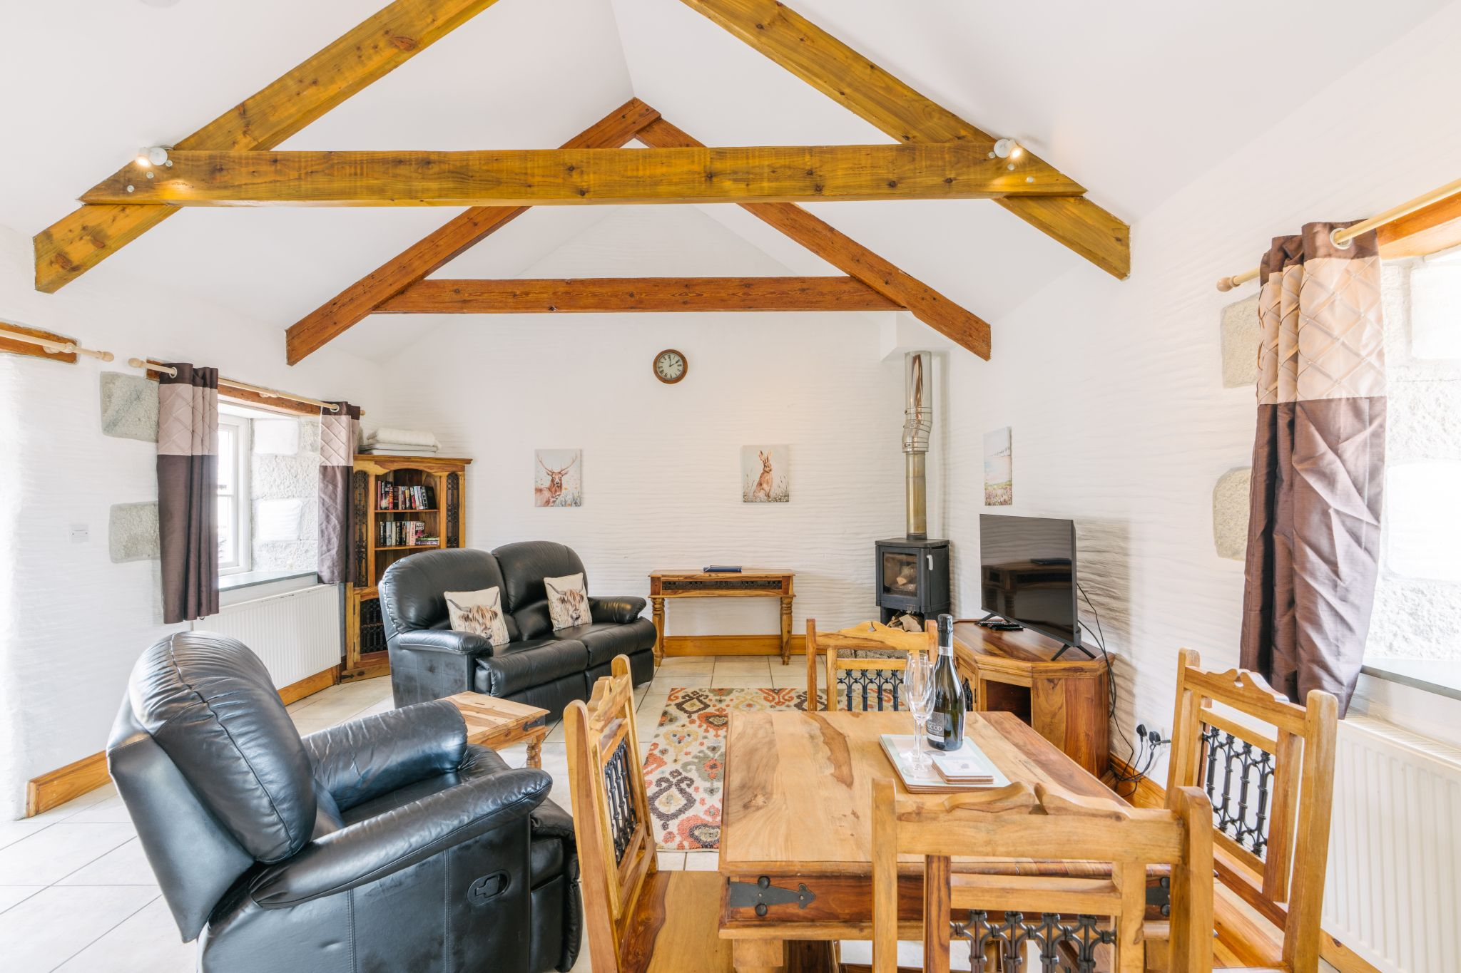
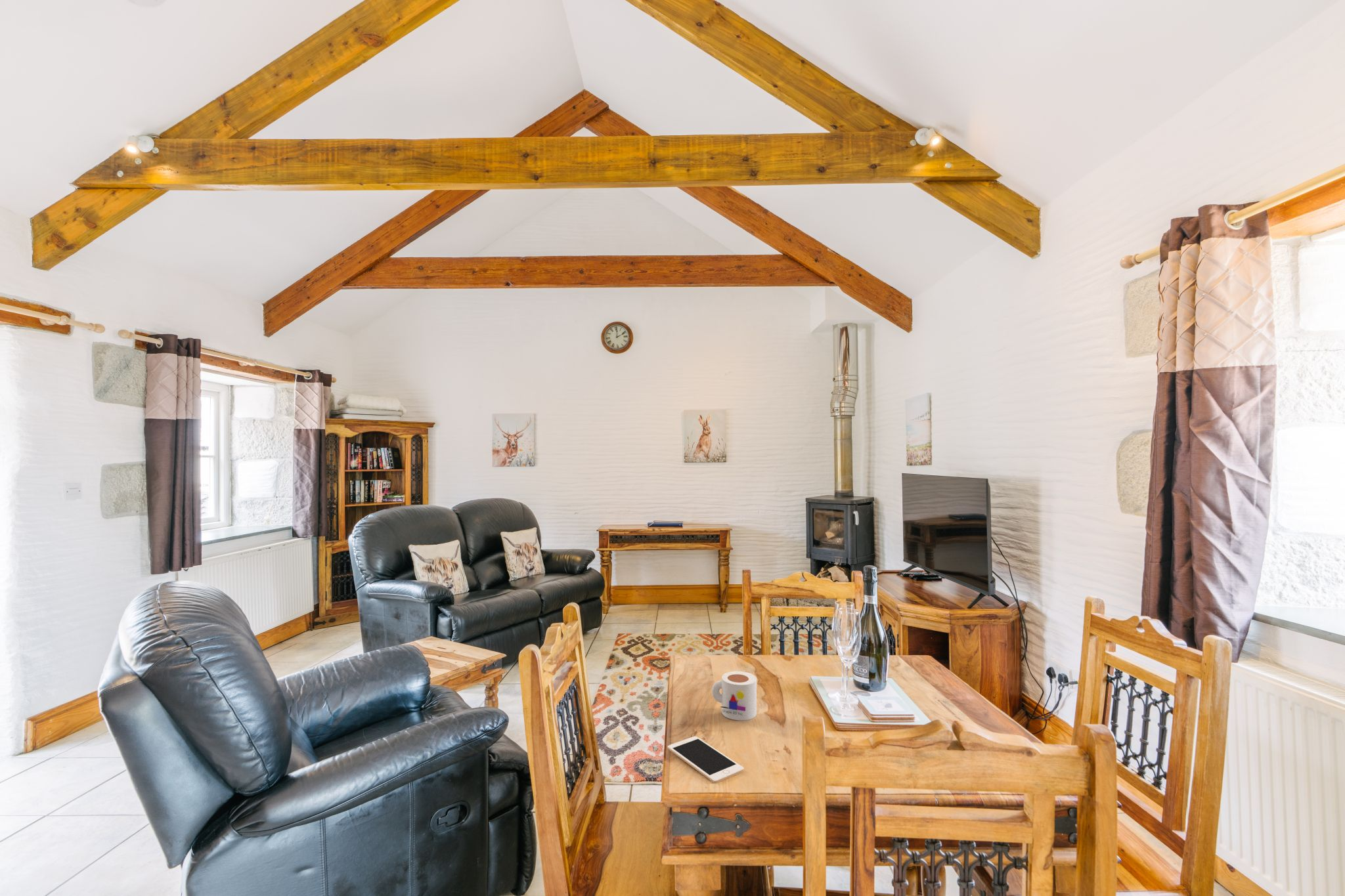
+ cell phone (704, 758)
+ mug (734, 694)
